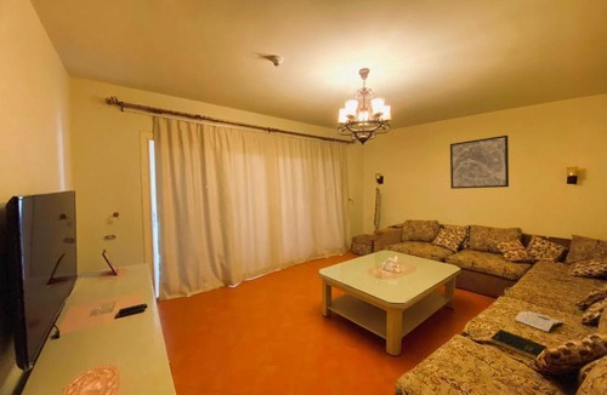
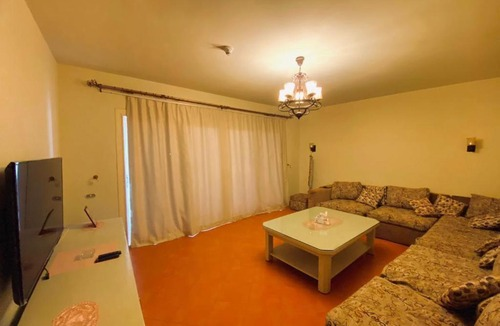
- magazine (538, 319)
- book (516, 343)
- wall art (477, 164)
